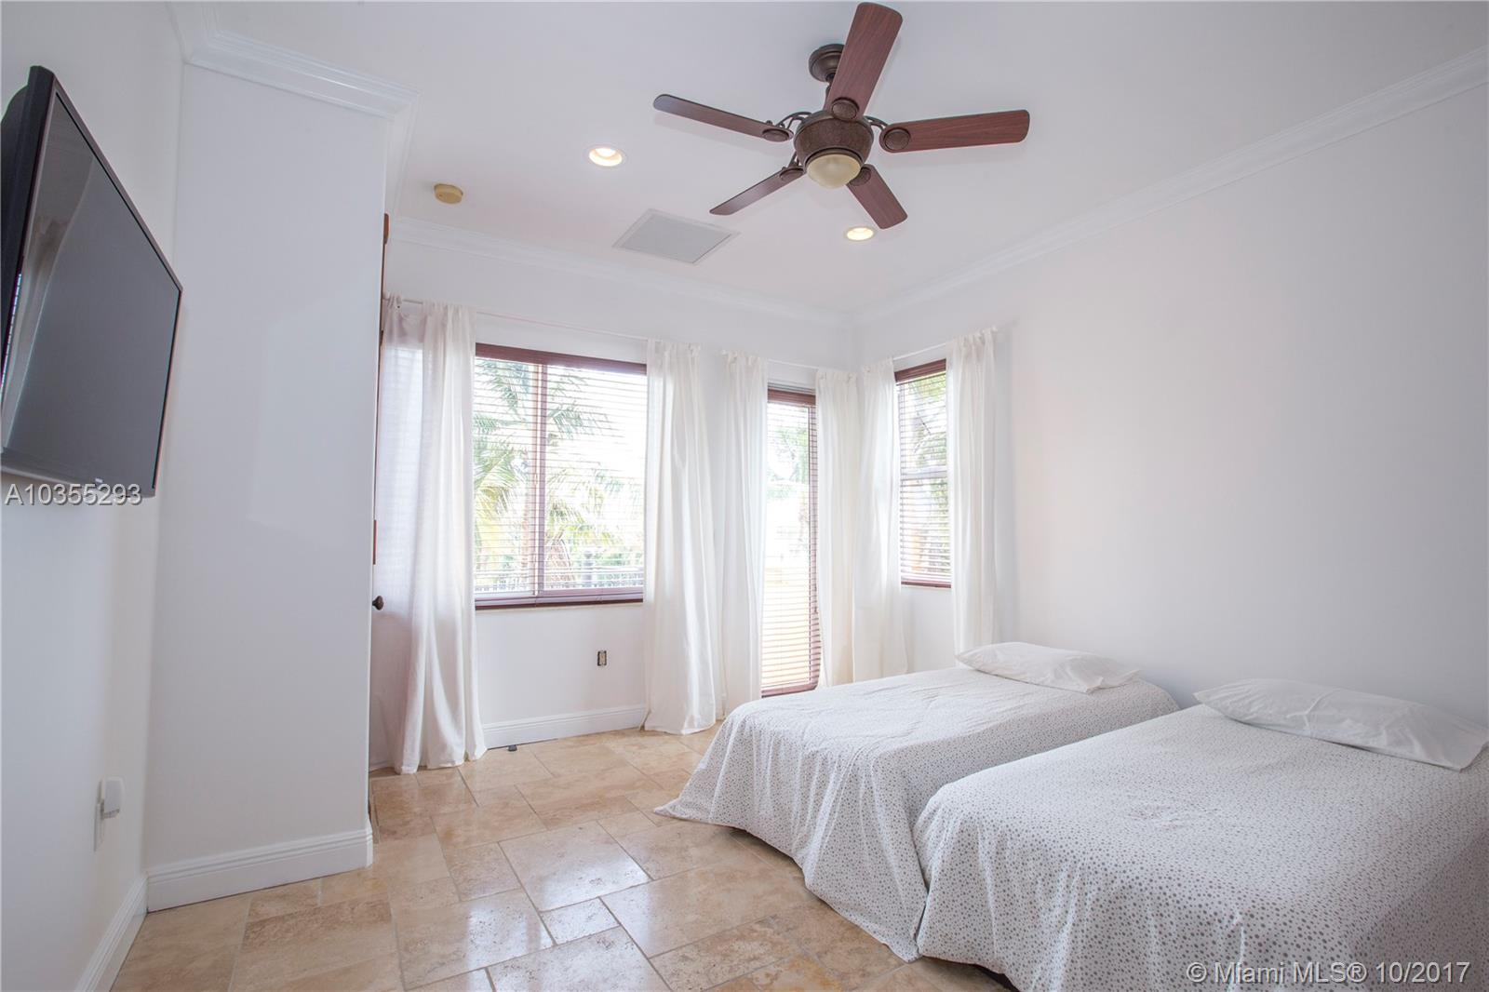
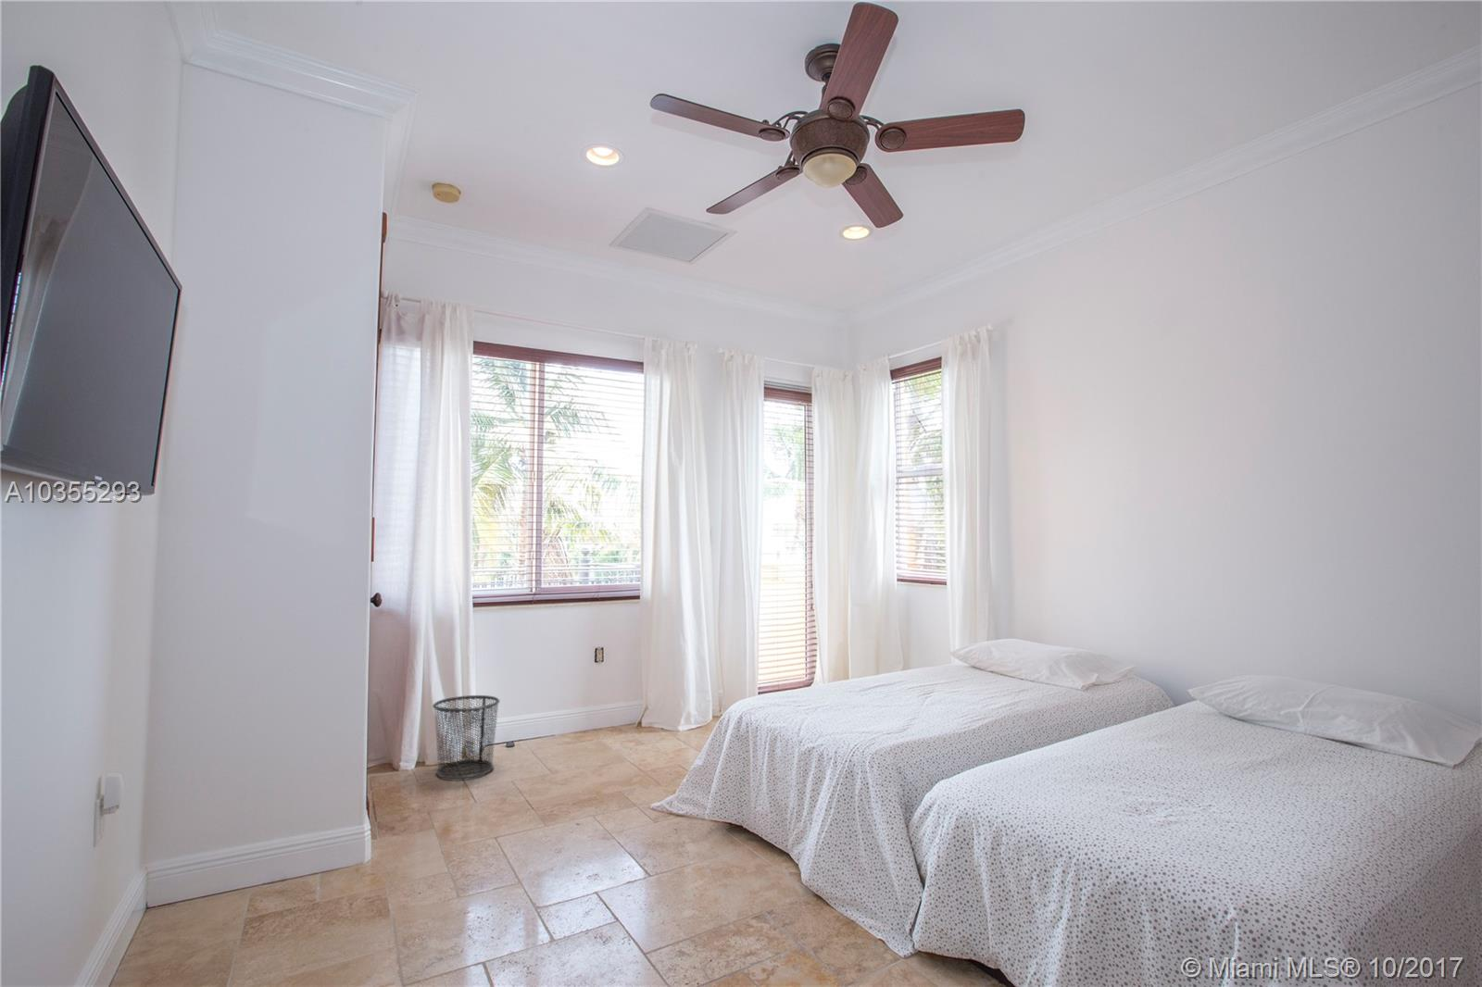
+ waste bin (466, 735)
